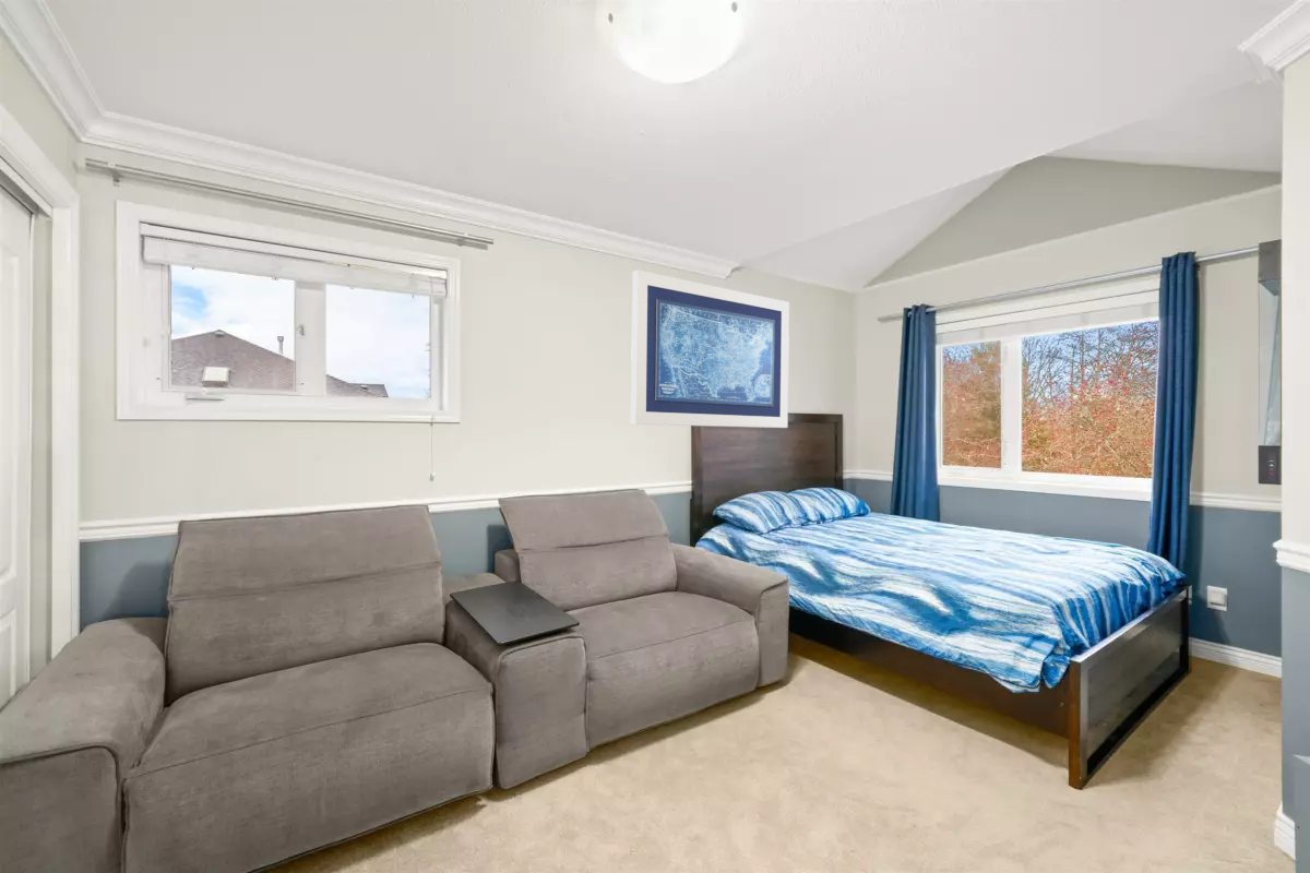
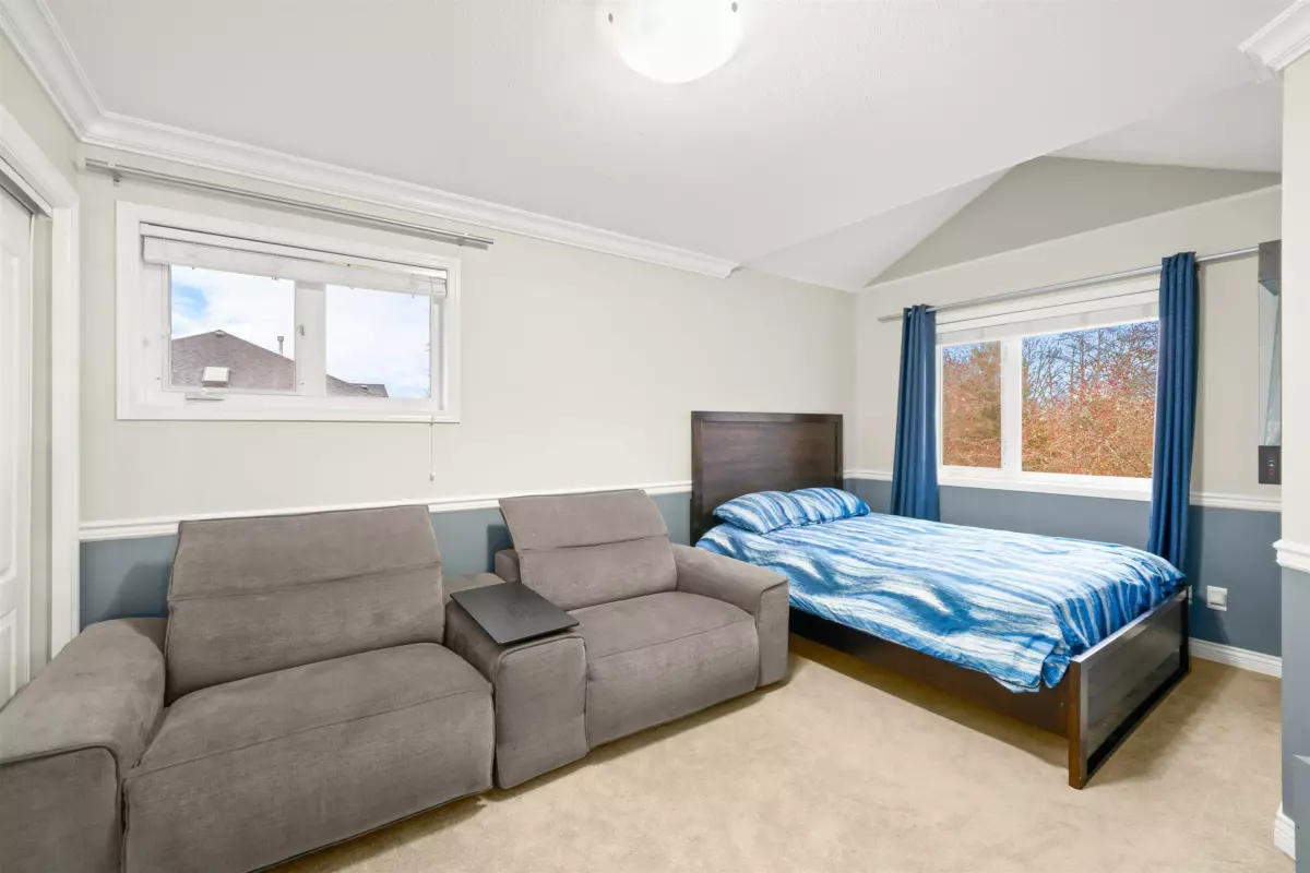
- wall art (717, 357)
